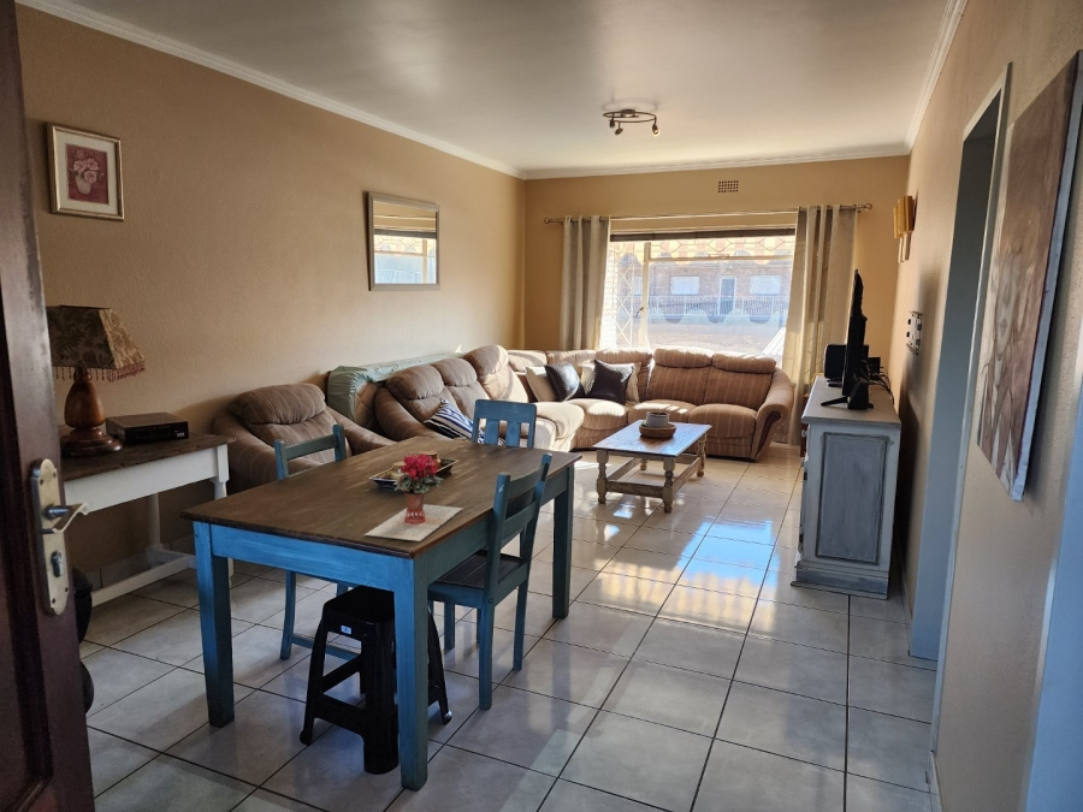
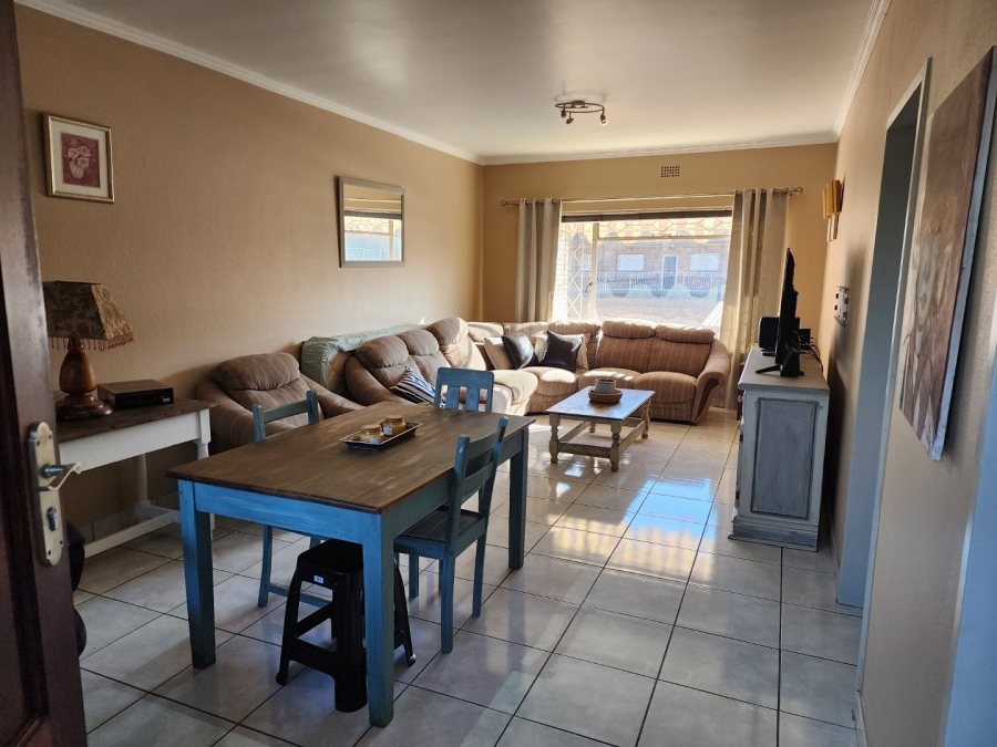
- potted flower (416, 488)
